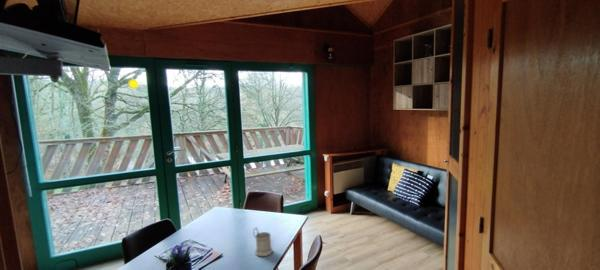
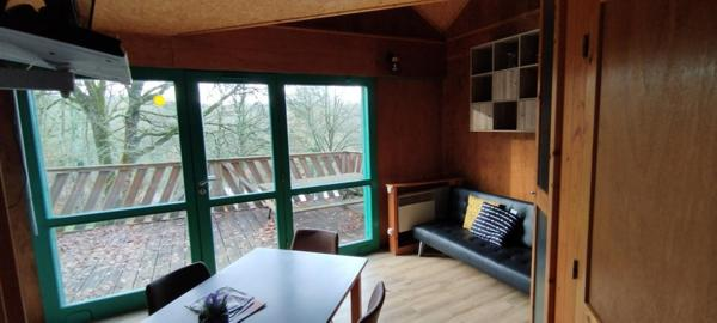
- mug (260, 240)
